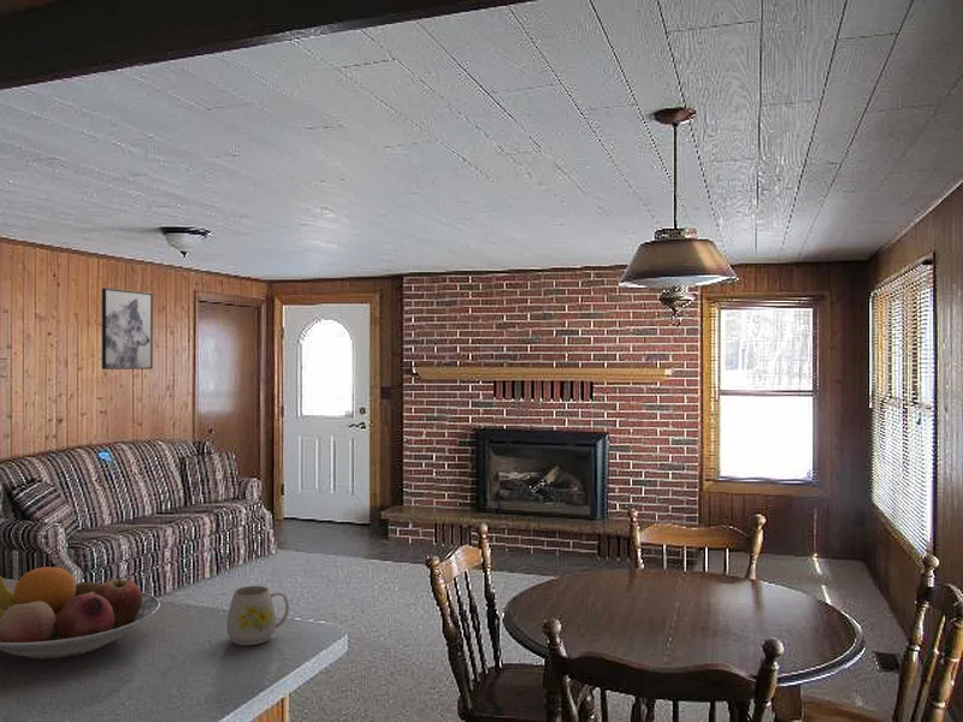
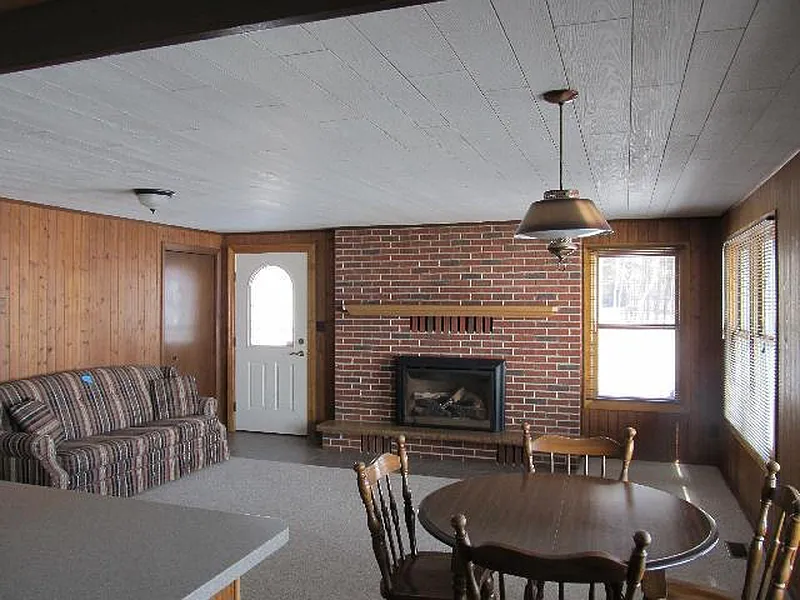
- mug (258, 614)
- fruit bowl (65, 605)
- wall art (128, 330)
